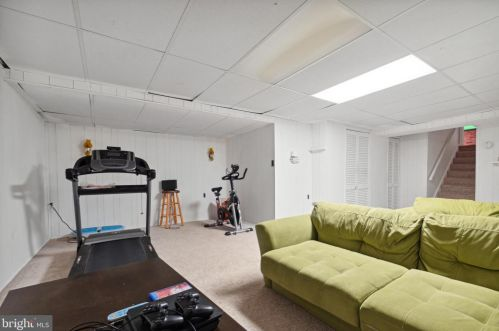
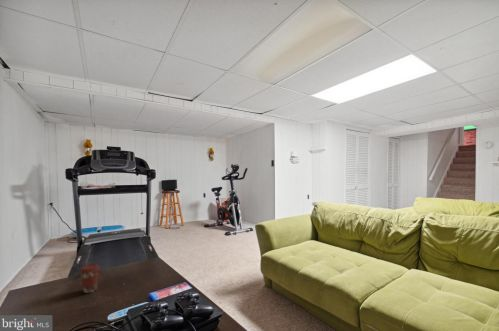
+ coffee cup (90, 278)
